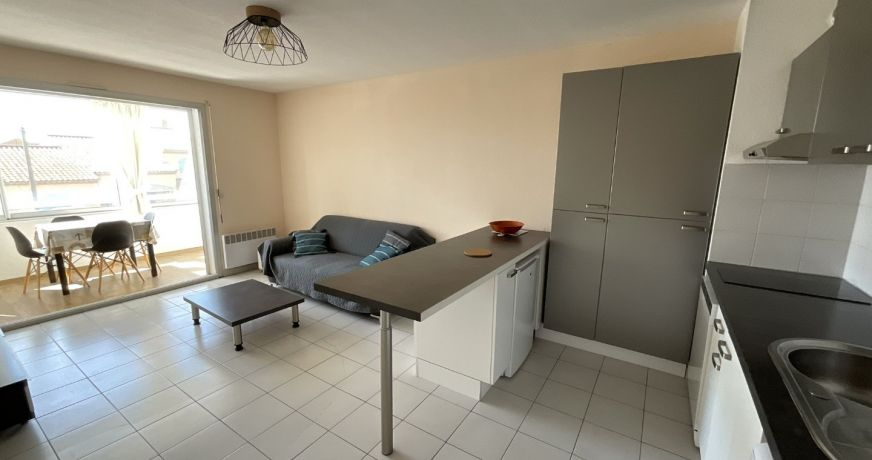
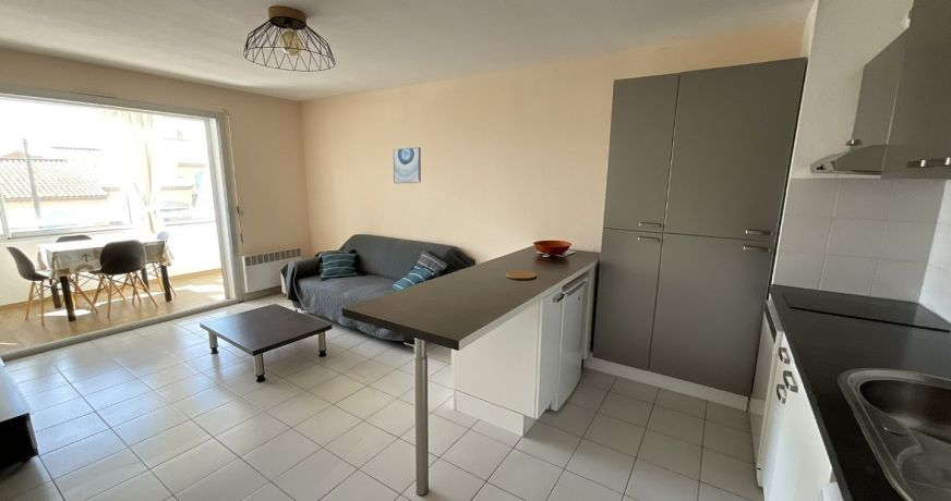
+ wall art (406, 166)
